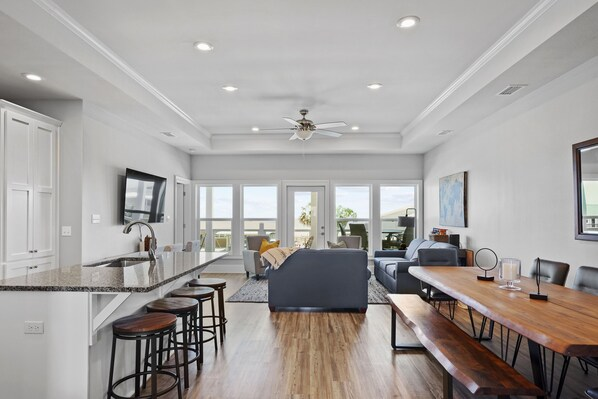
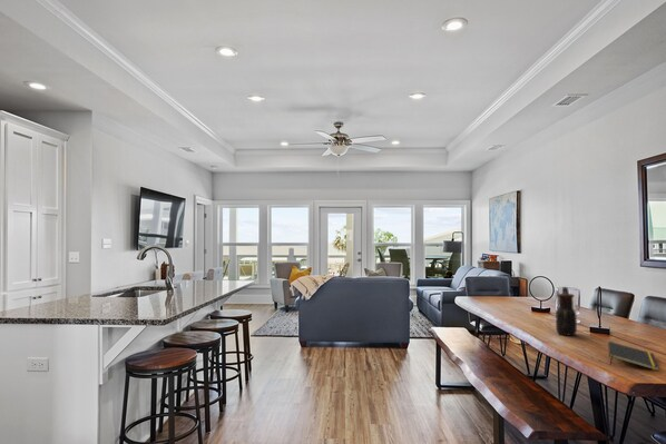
+ notepad (631, 355)
+ teapot (566, 309)
